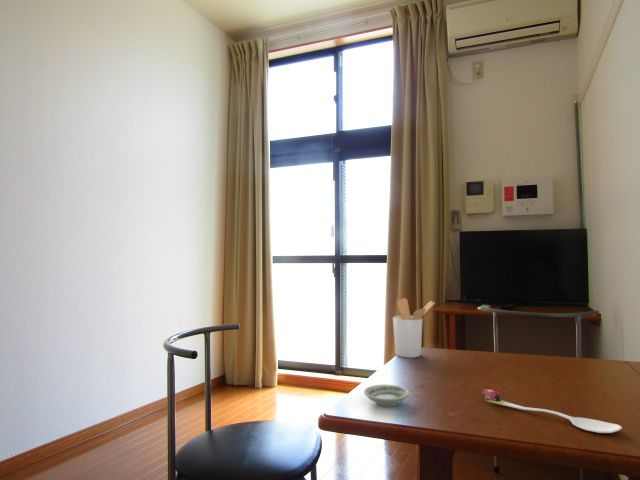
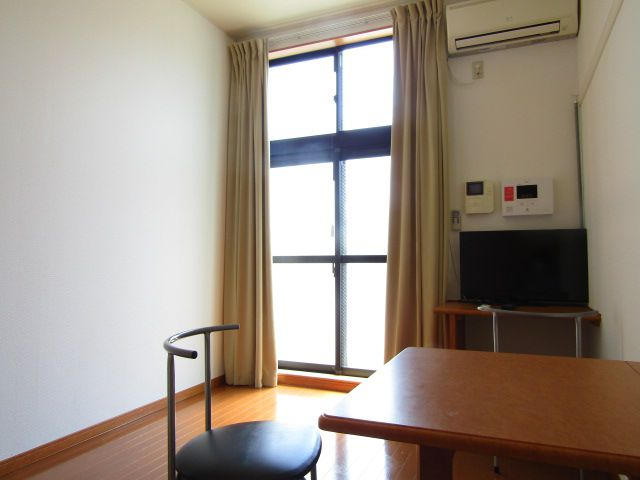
- spoon (544, 409)
- saucer (386, 396)
- utensil holder (415, 326)
